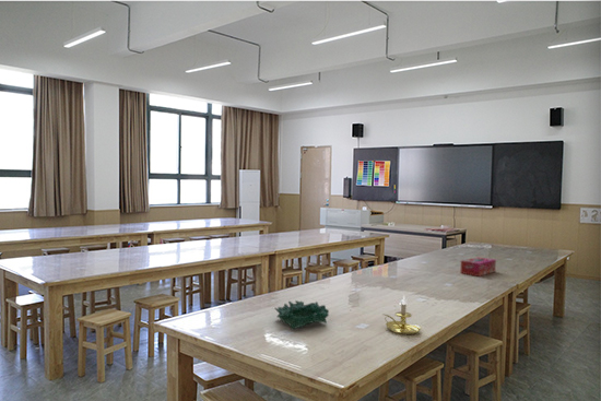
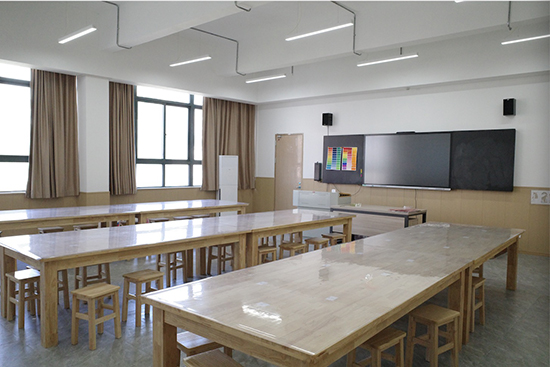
- tissue box (478, 266)
- candle holder (400, 311)
- decorative bowl (300, 314)
